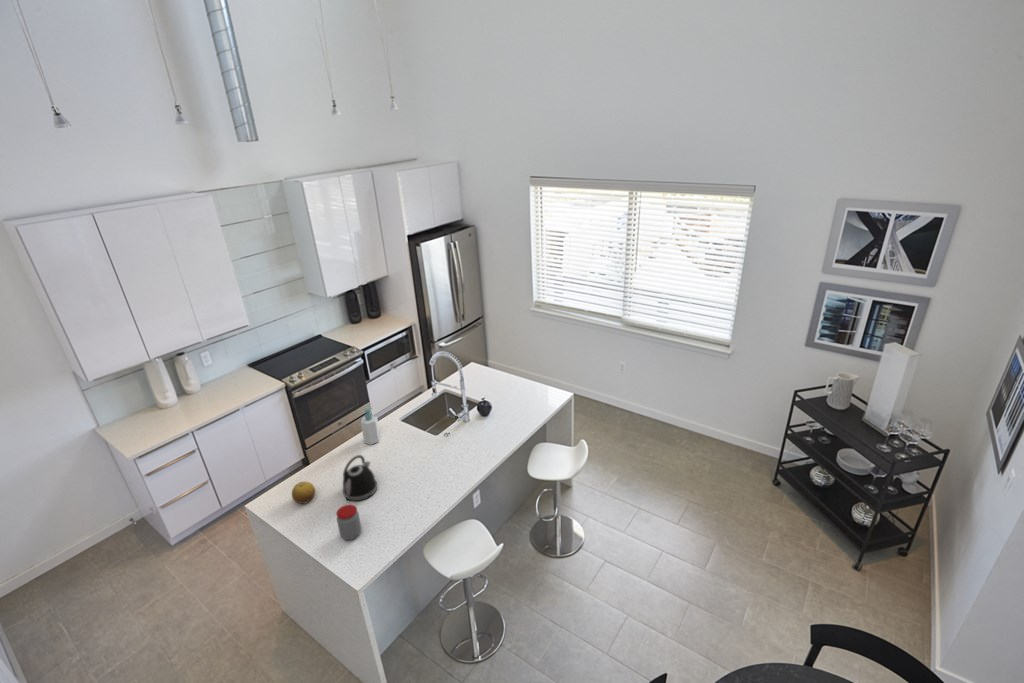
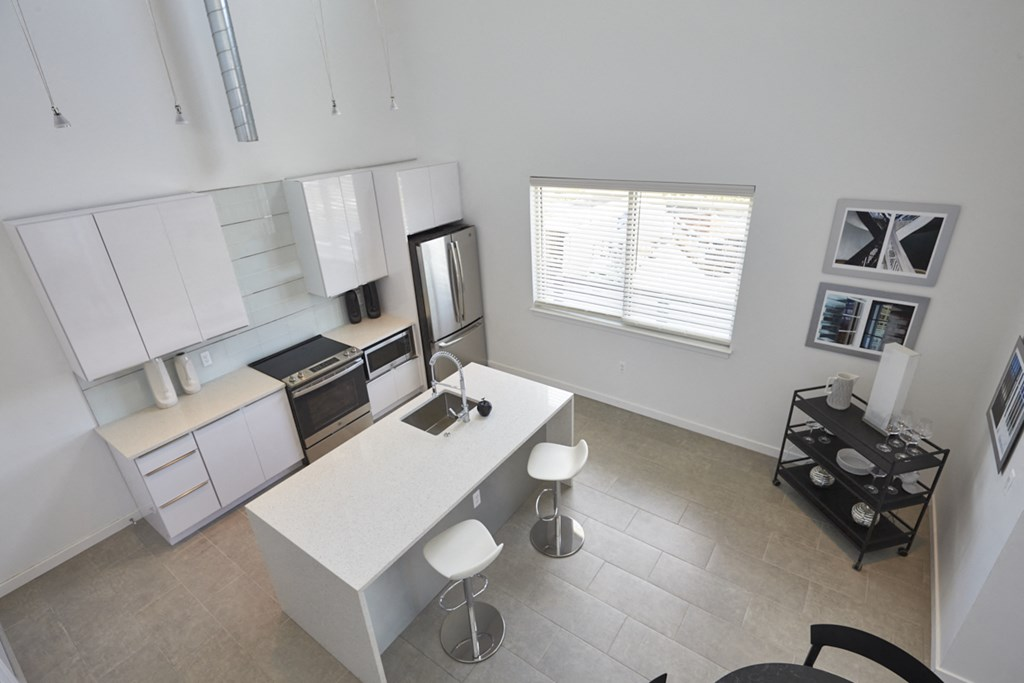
- fruit (303, 492)
- soap bottle (369, 425)
- jar (349, 522)
- kettle (357, 474)
